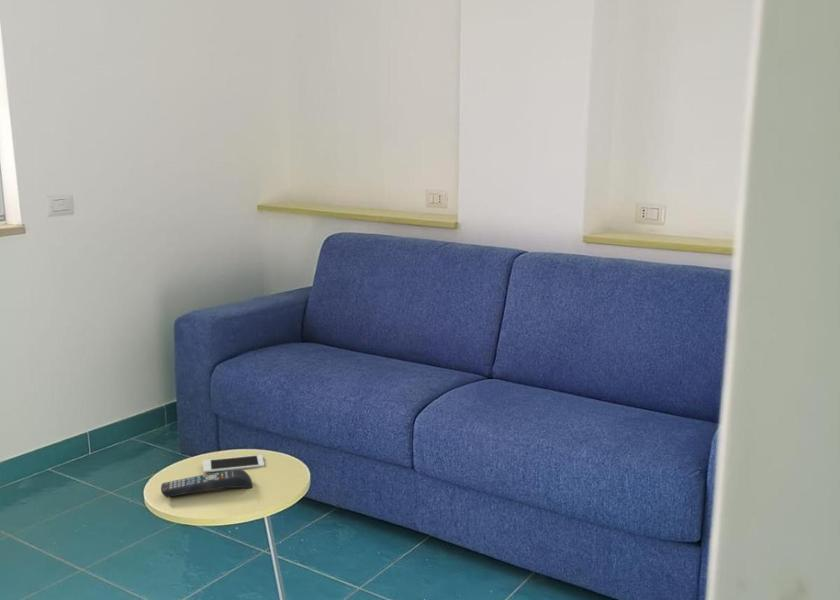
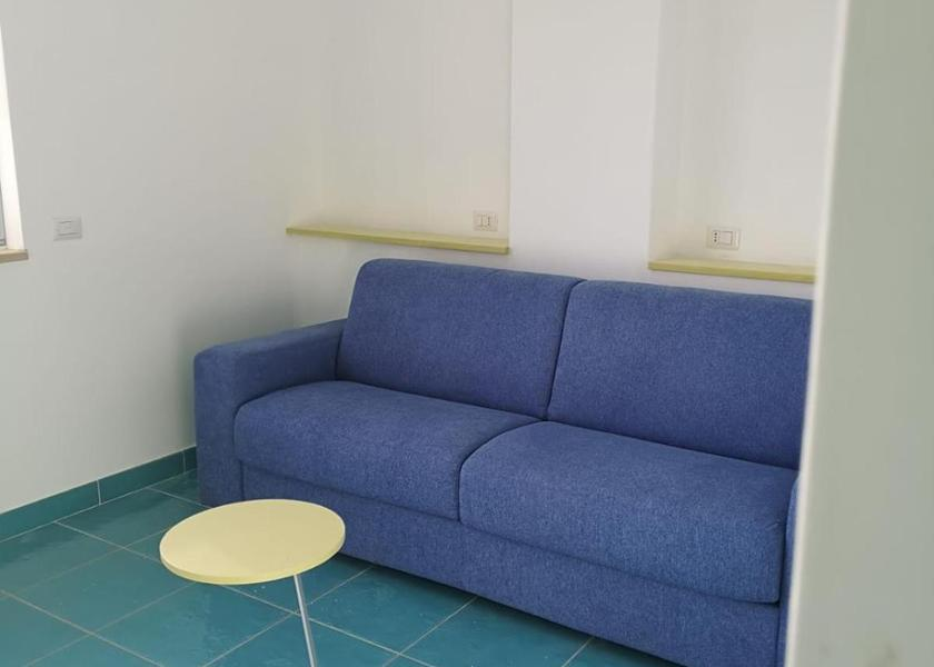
- remote control (207, 483)
- cell phone (233, 463)
